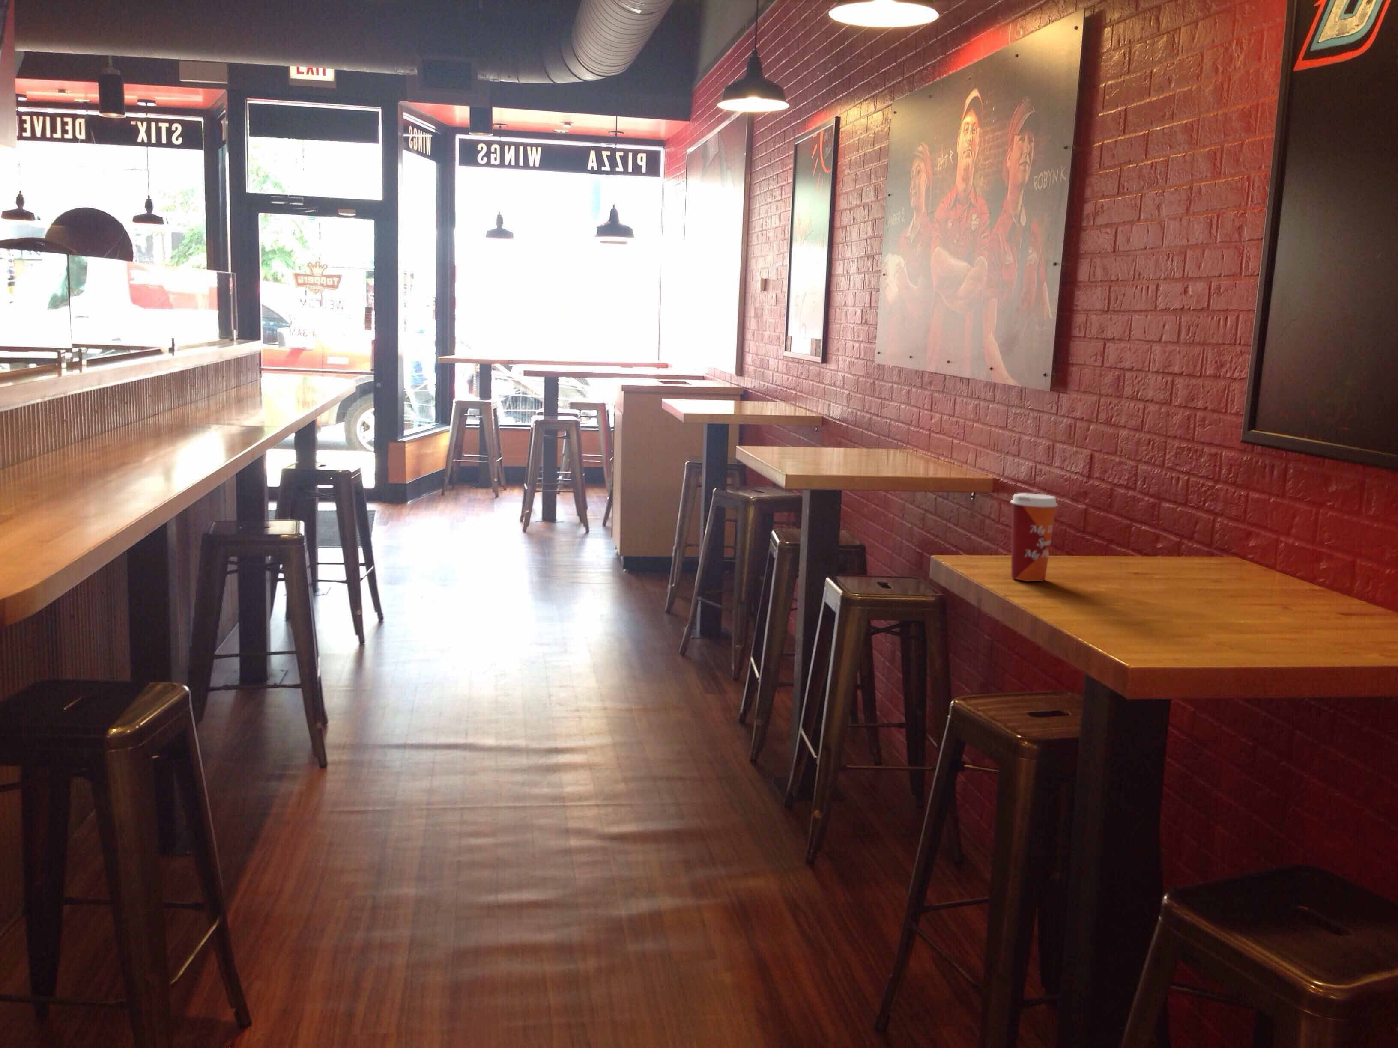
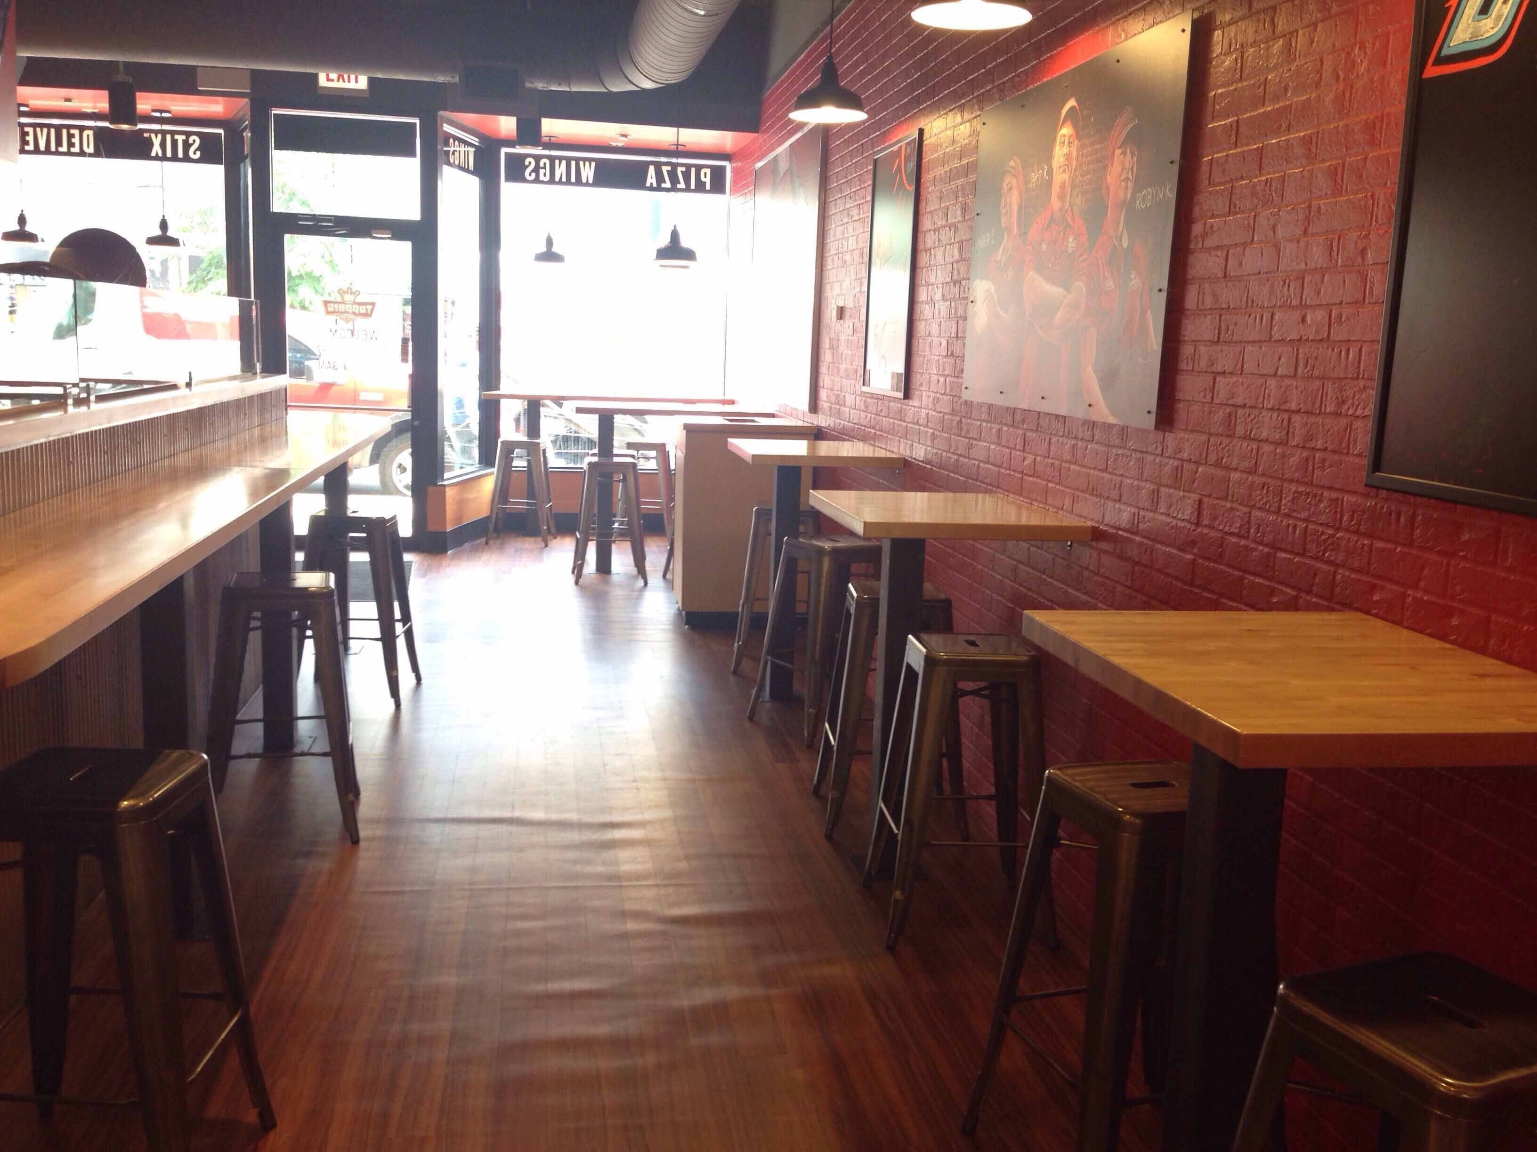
- paper cup (1031, 537)
